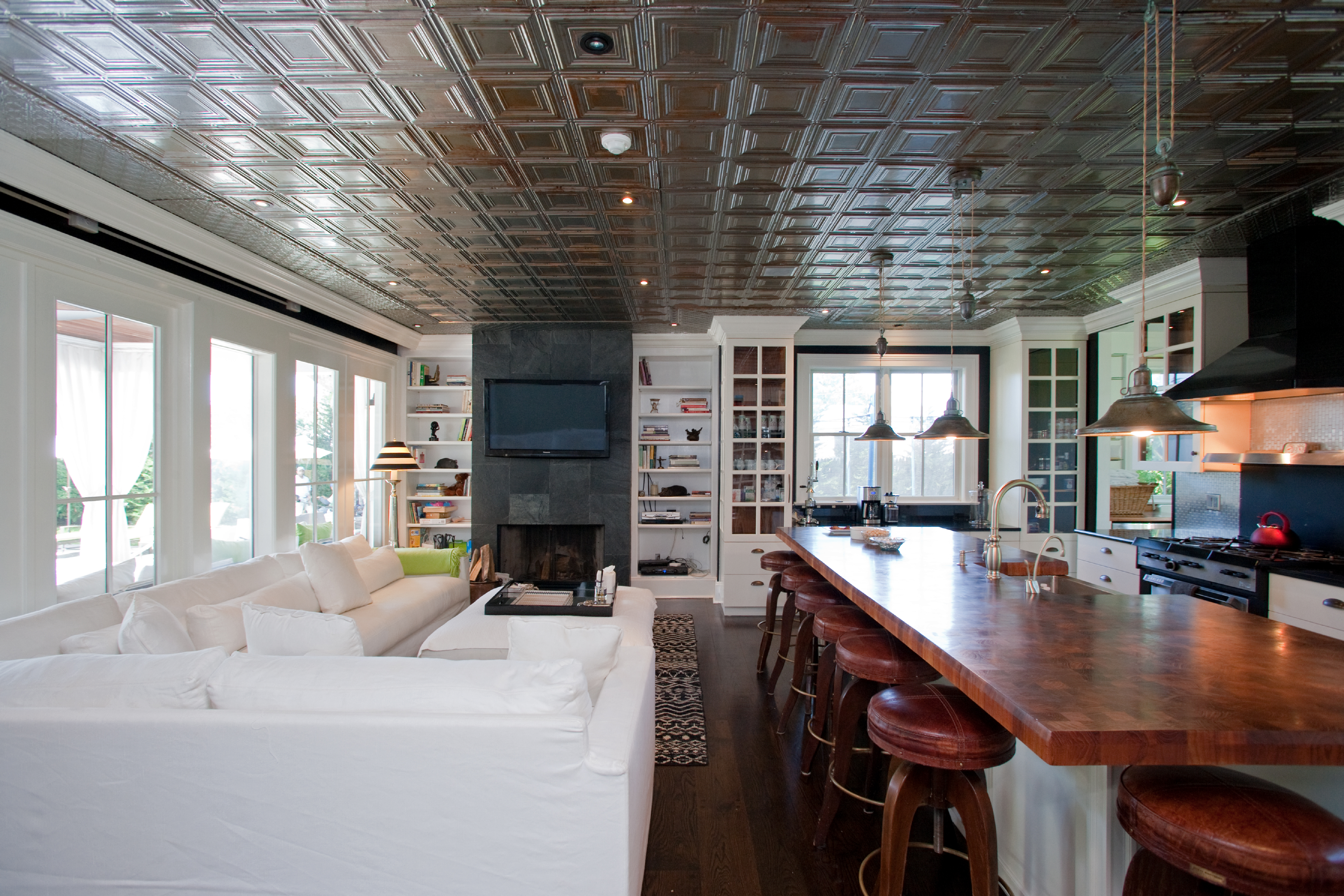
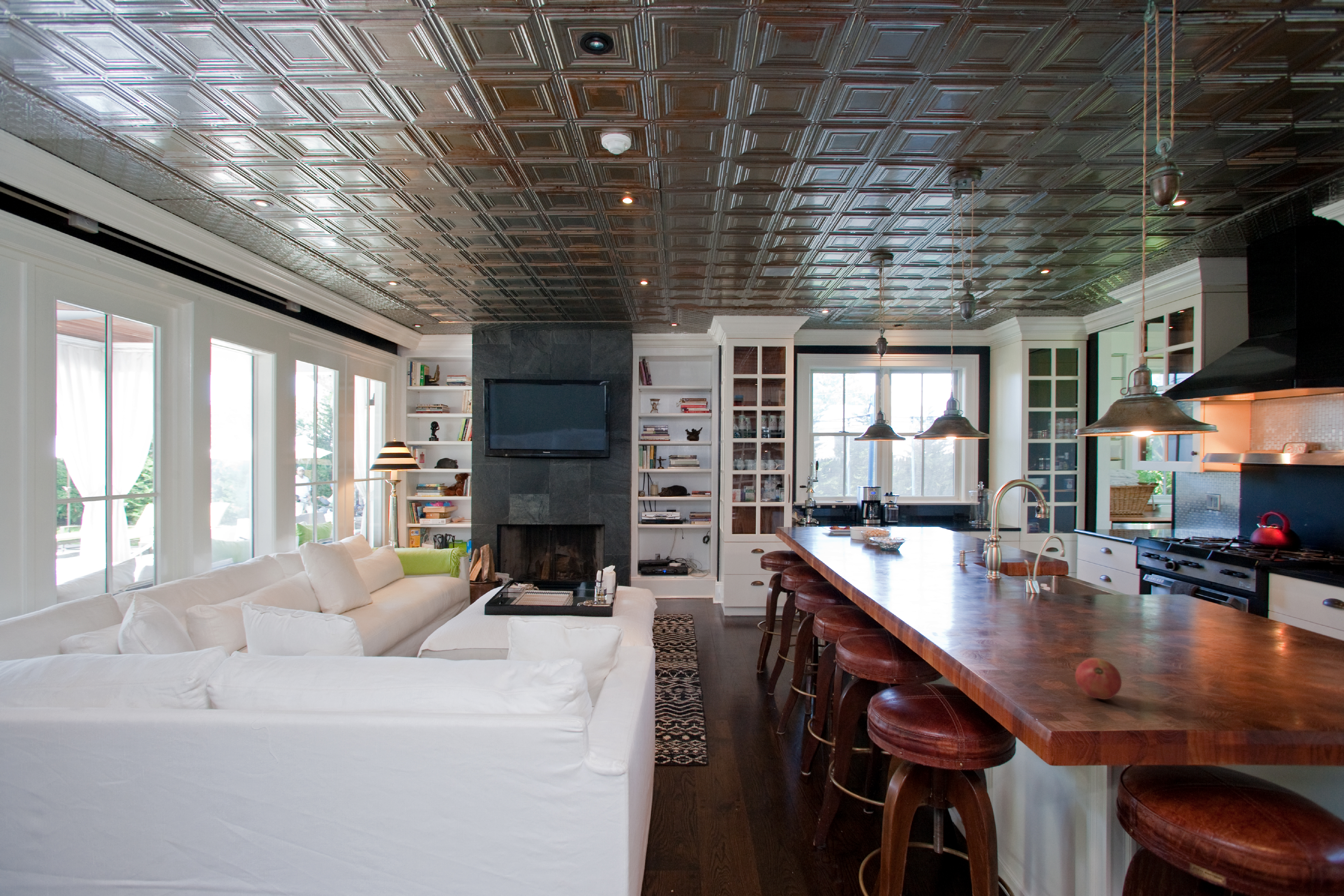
+ fruit (1097, 678)
